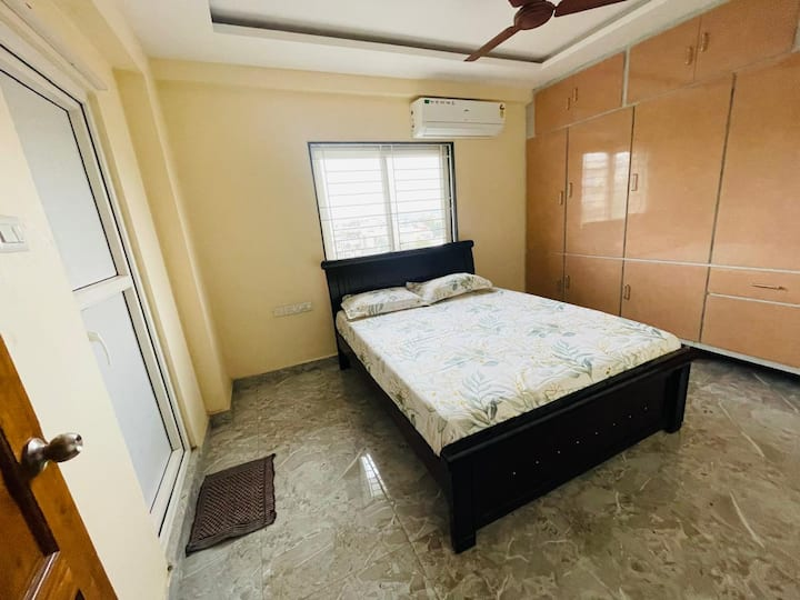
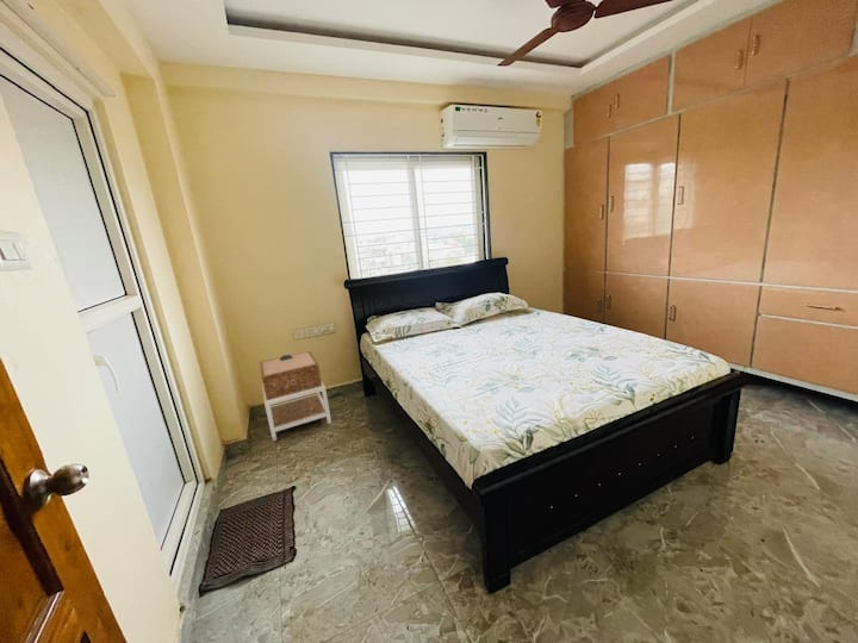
+ nightstand (293, 391)
